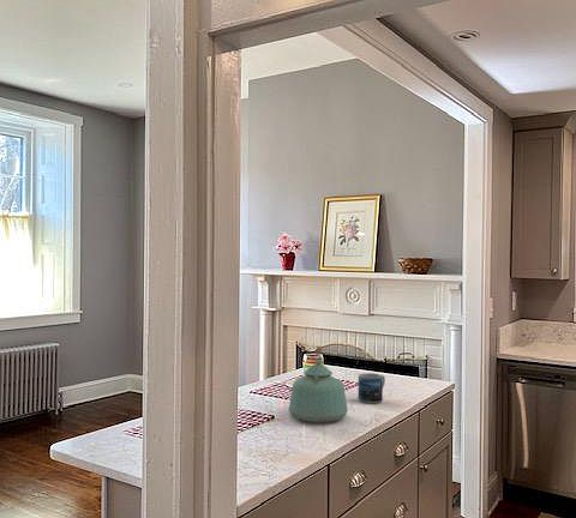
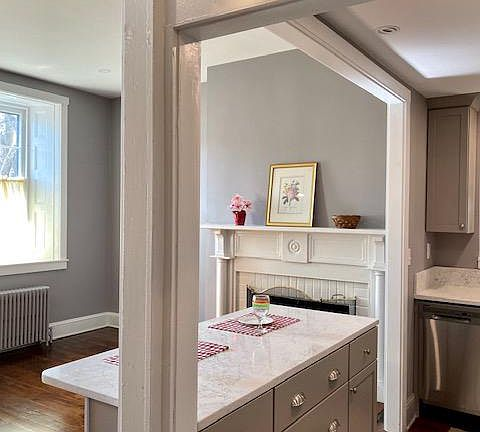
- mug (373, 386)
- kettle (318, 380)
